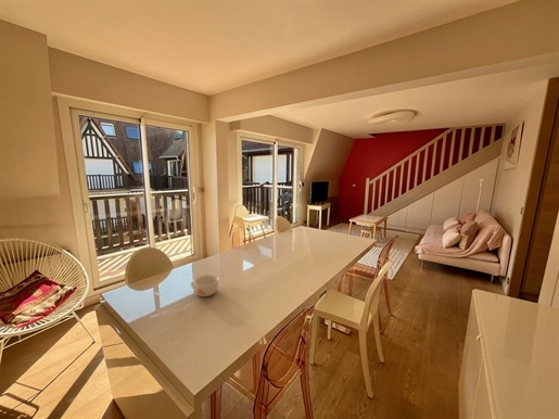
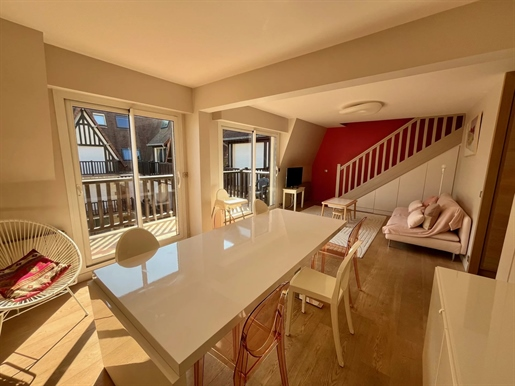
- bowl (204, 285)
